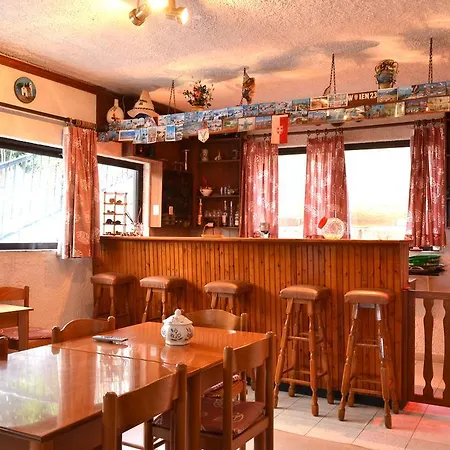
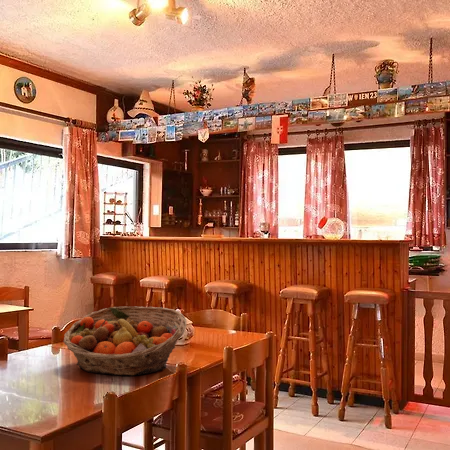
+ fruit basket (125, 338)
